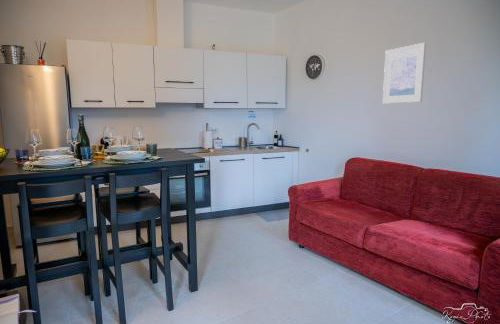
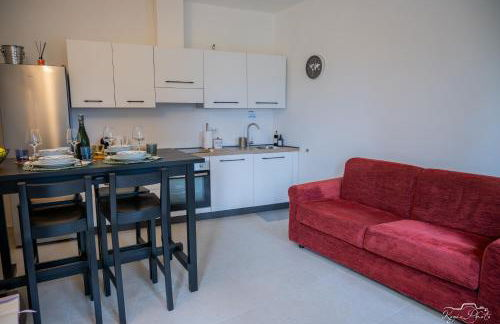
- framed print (402, 75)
